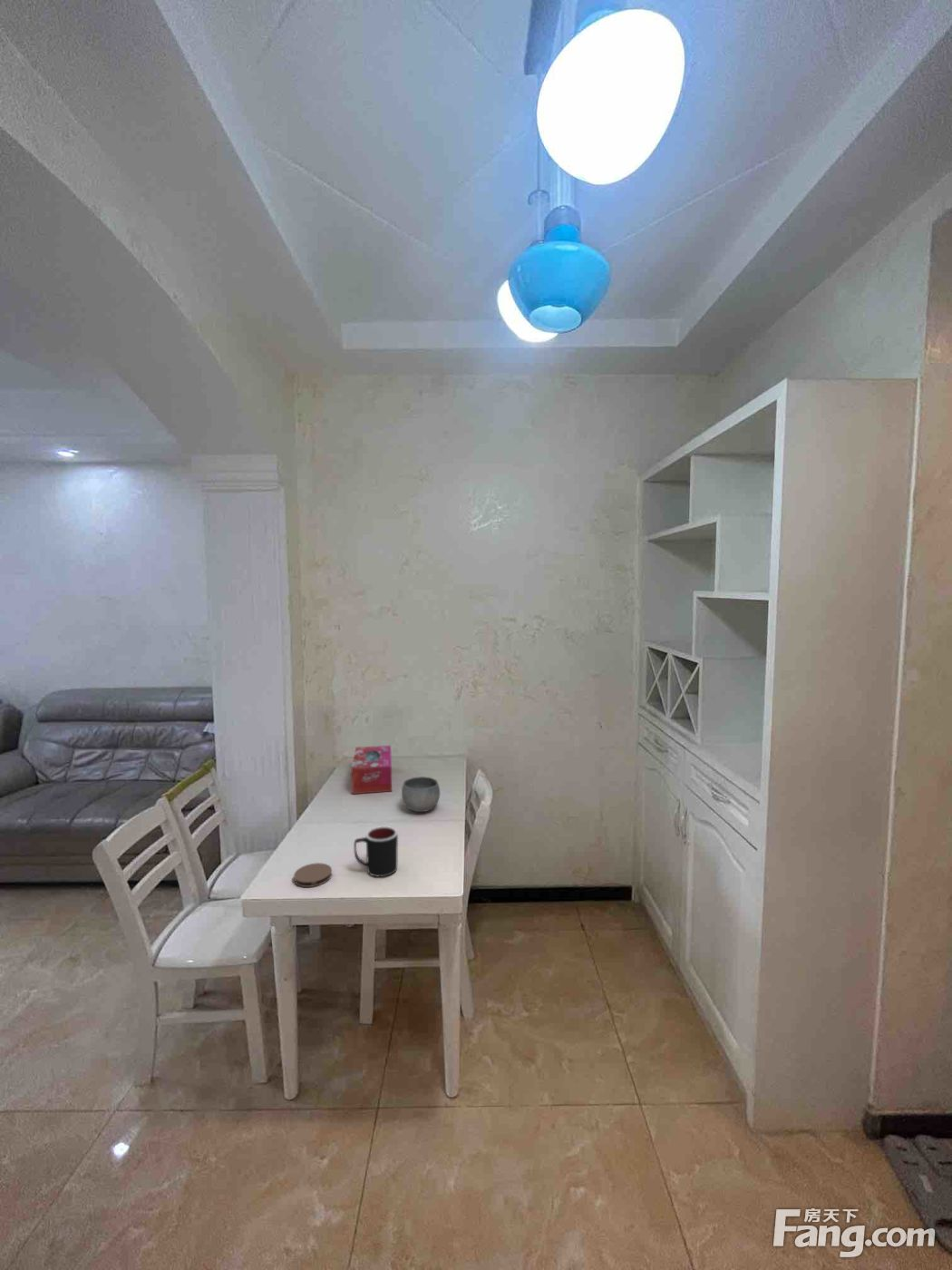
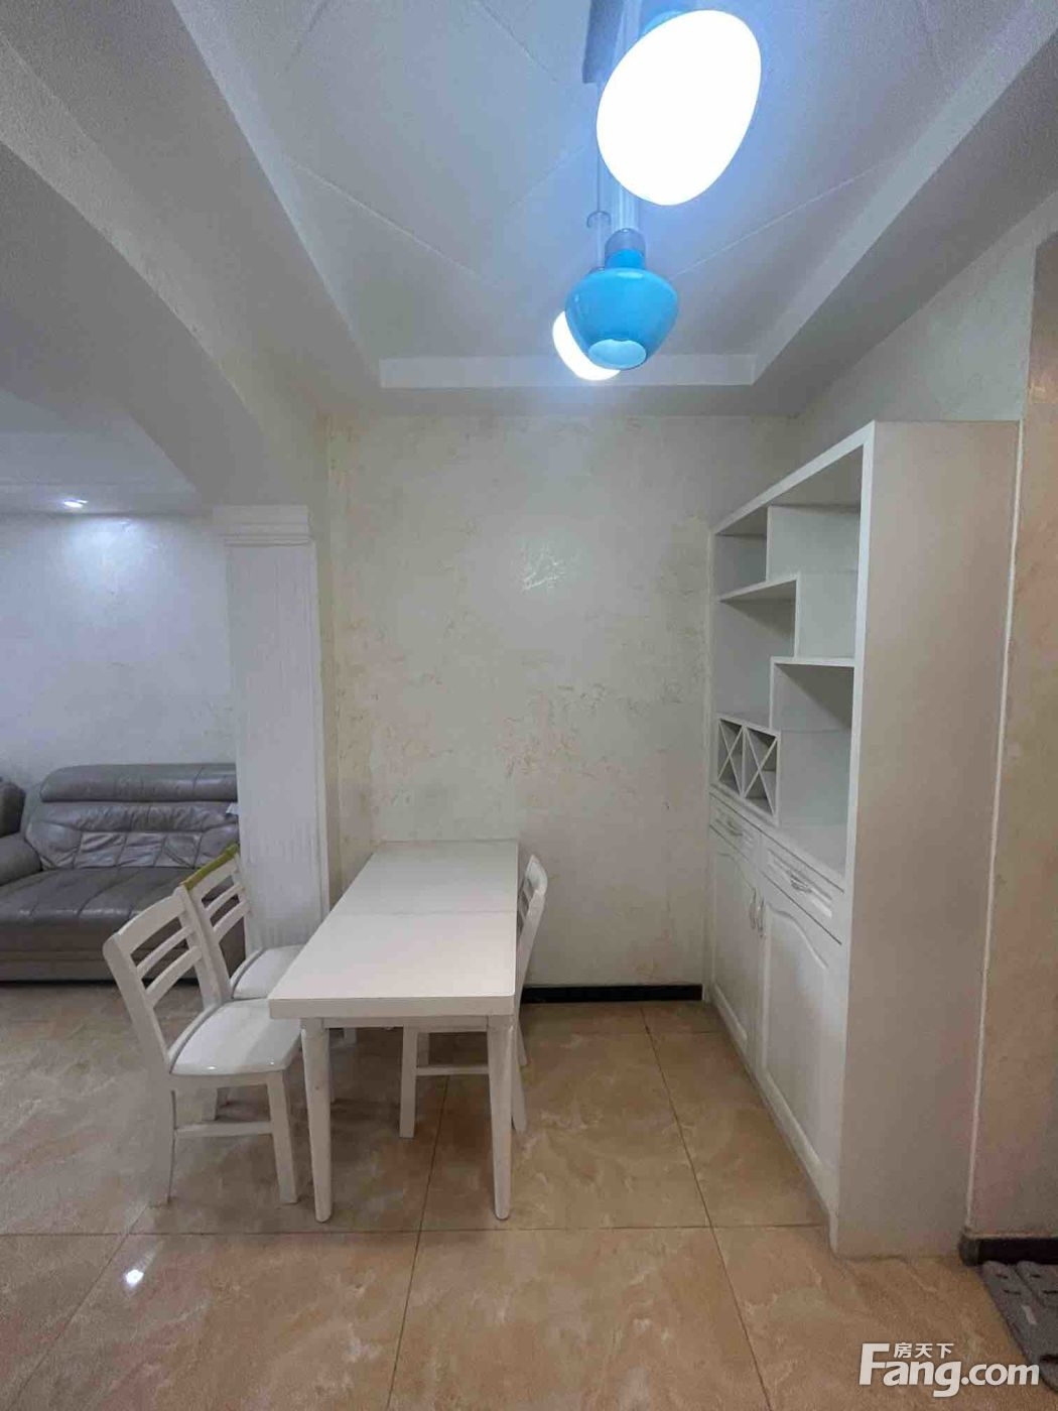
- mug (376, 852)
- bowl (421, 796)
- tissue box (373, 767)
- coaster (313, 874)
